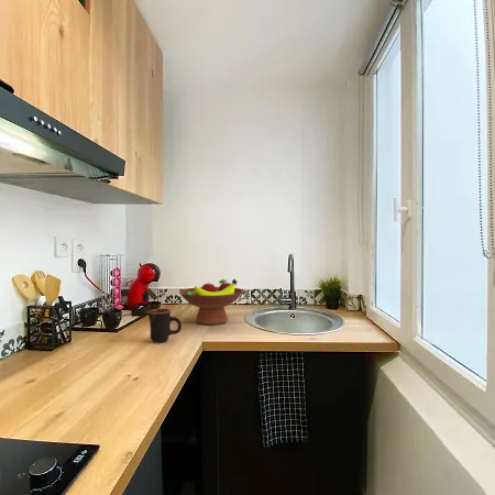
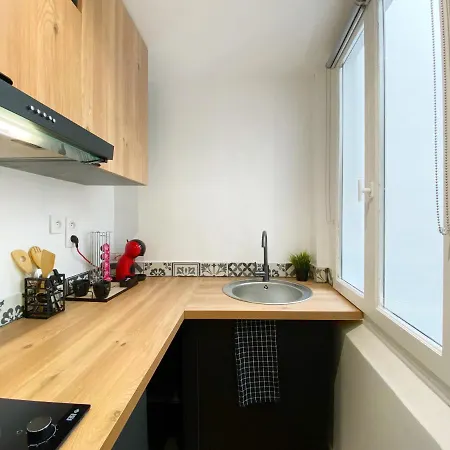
- fruit bowl (211, 299)
- mug (164, 324)
